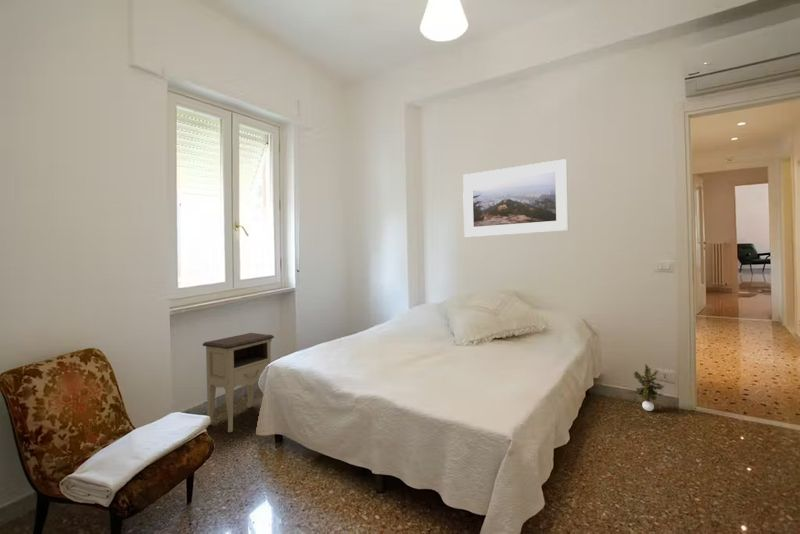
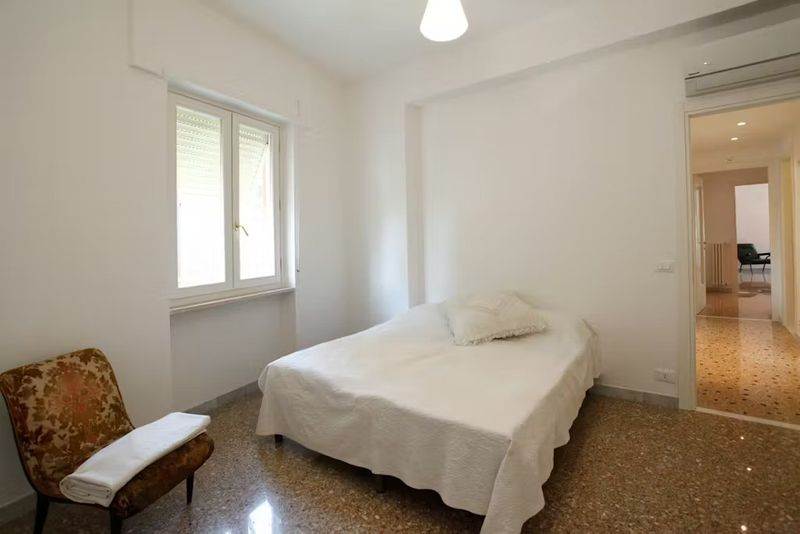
- nightstand (241, 378)
- potted plant (648, 388)
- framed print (512, 201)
